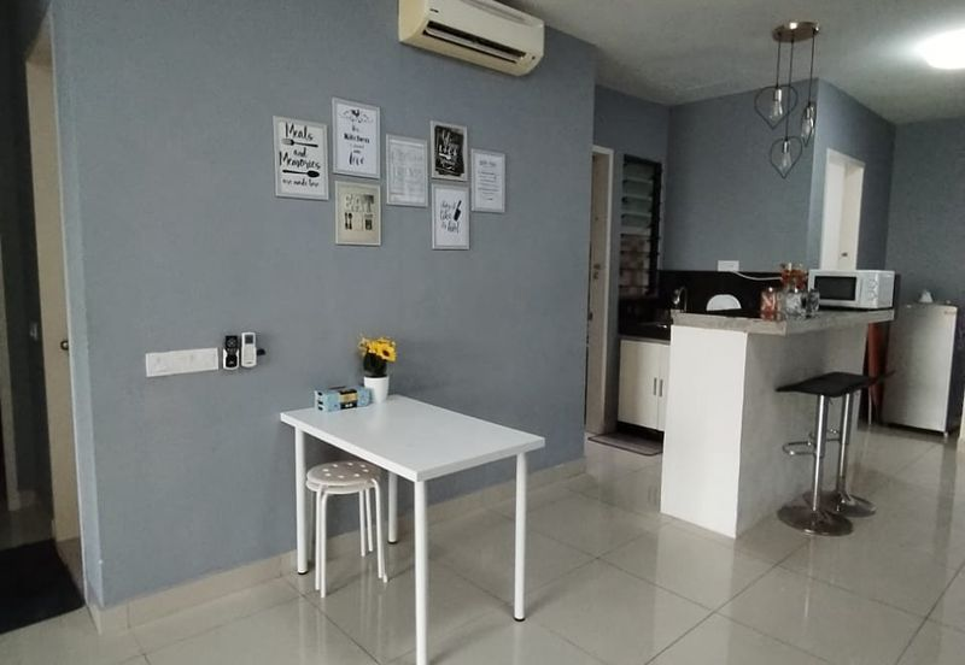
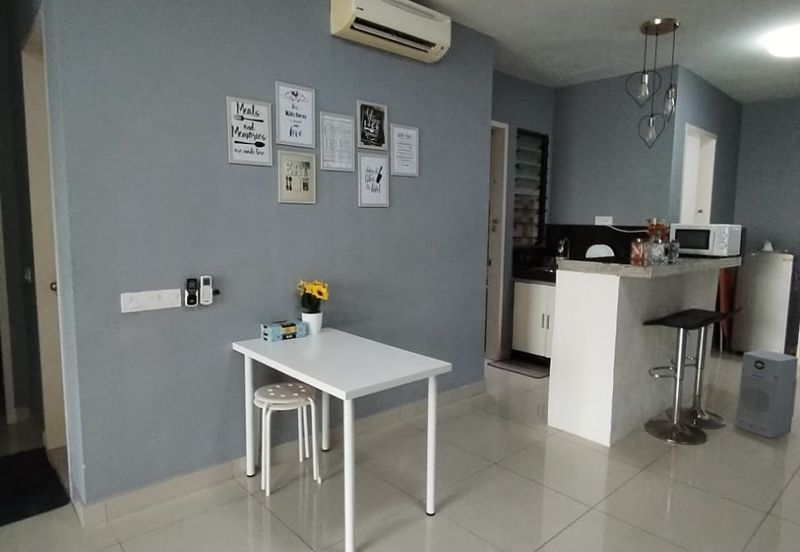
+ air purifier (766, 392)
